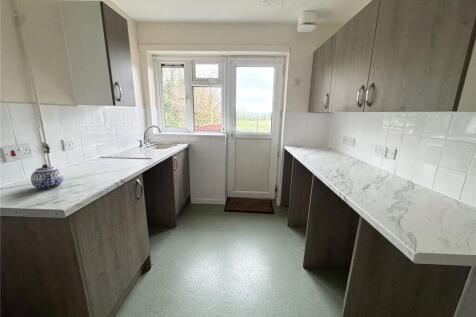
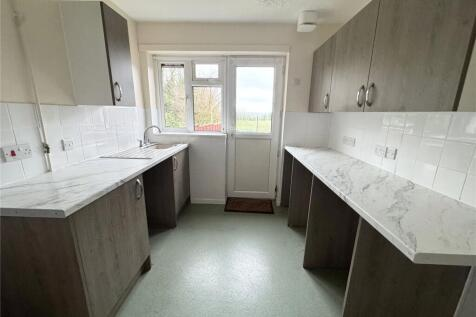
- teapot (47, 175)
